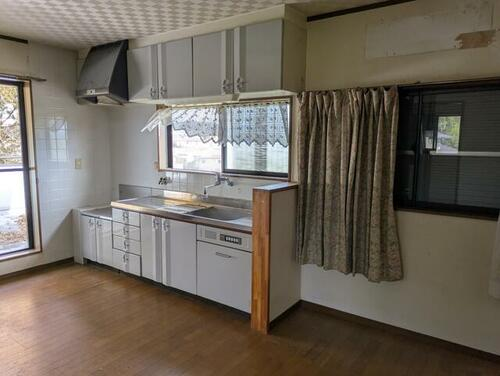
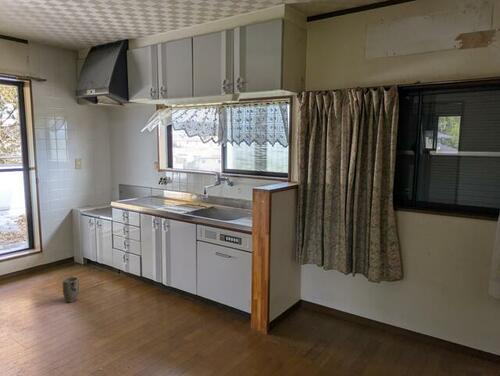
+ plant pot (71, 289)
